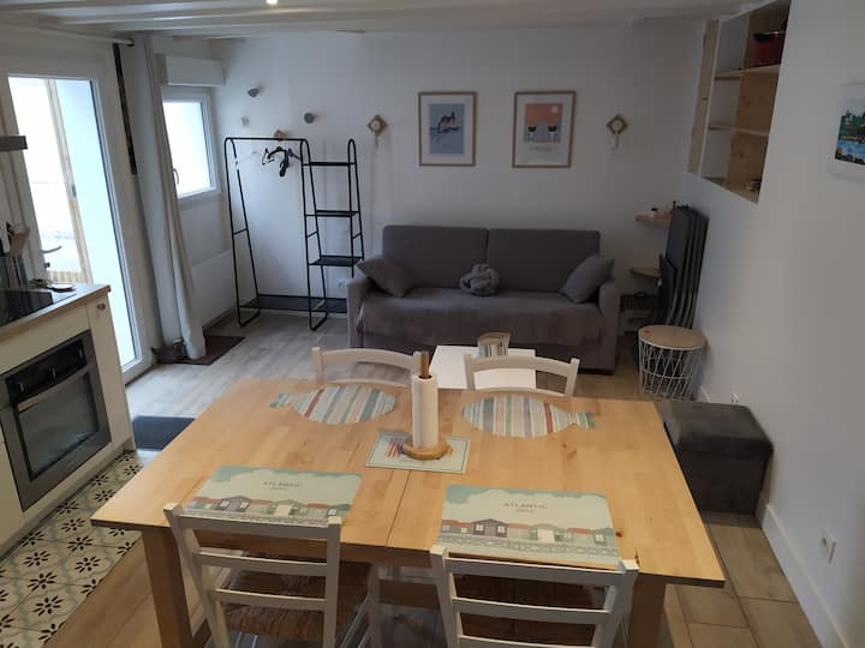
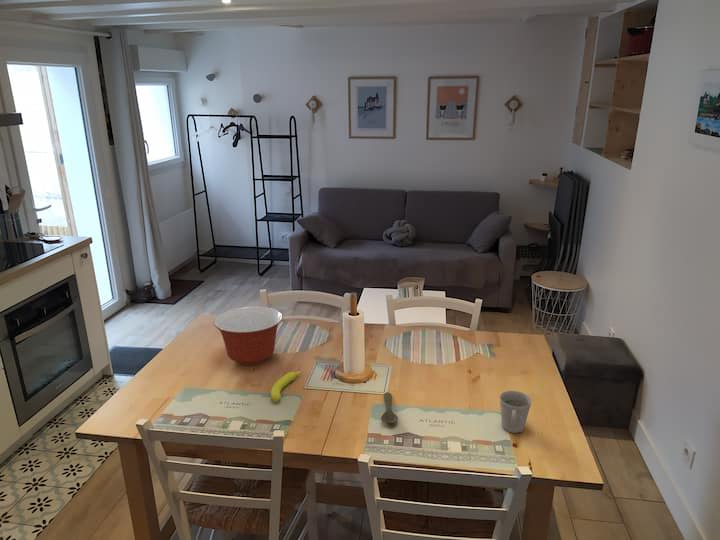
+ spoon (388, 406)
+ banana (284, 384)
+ mug (513, 415)
+ mixing bowl (250, 338)
